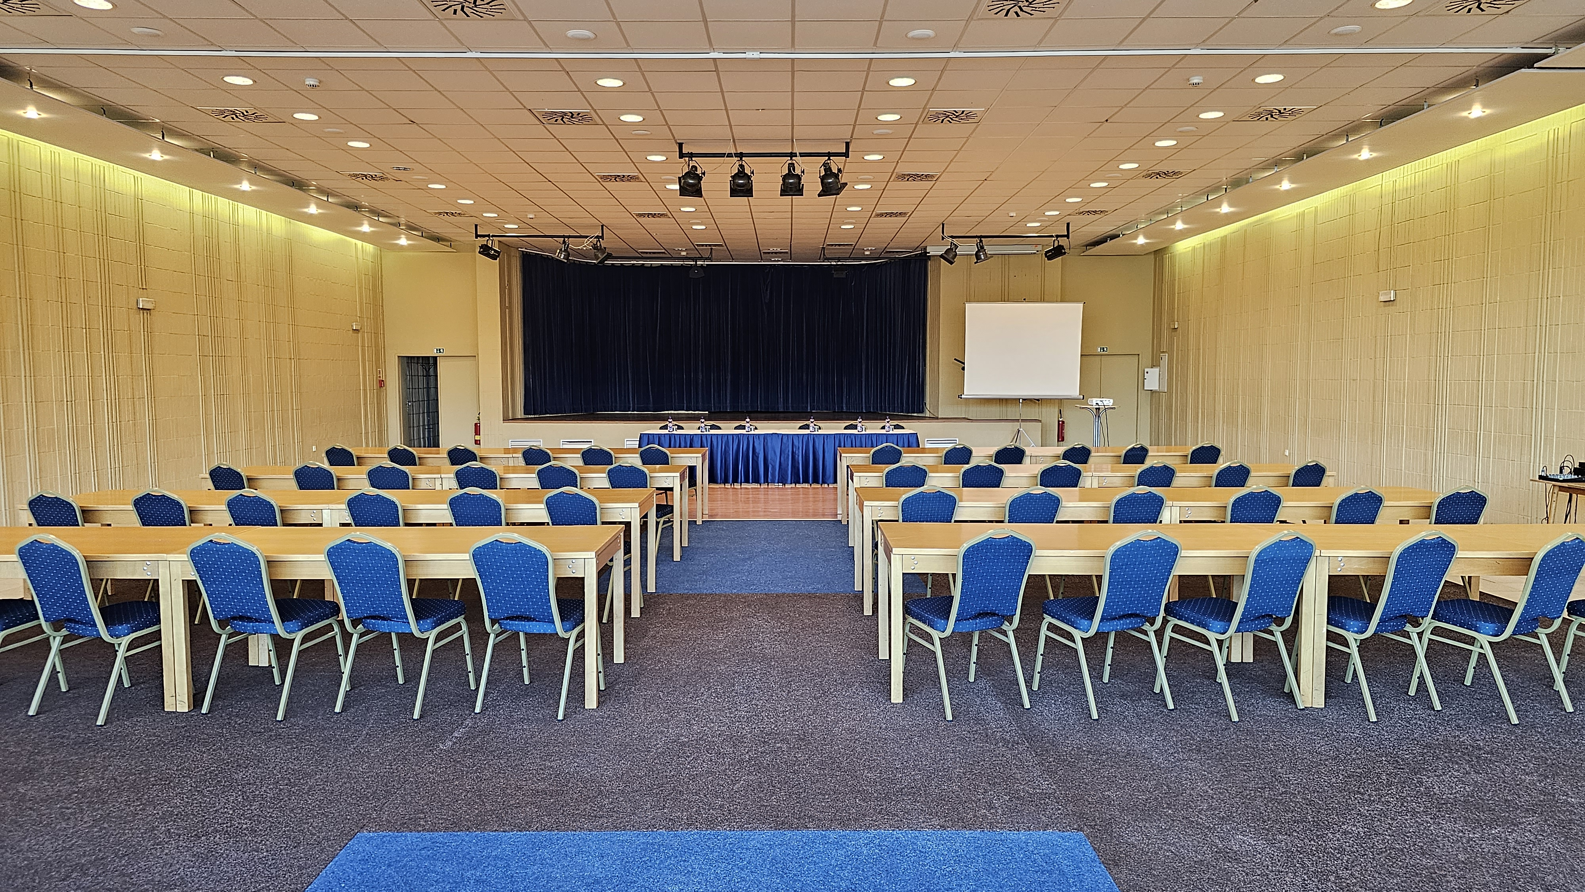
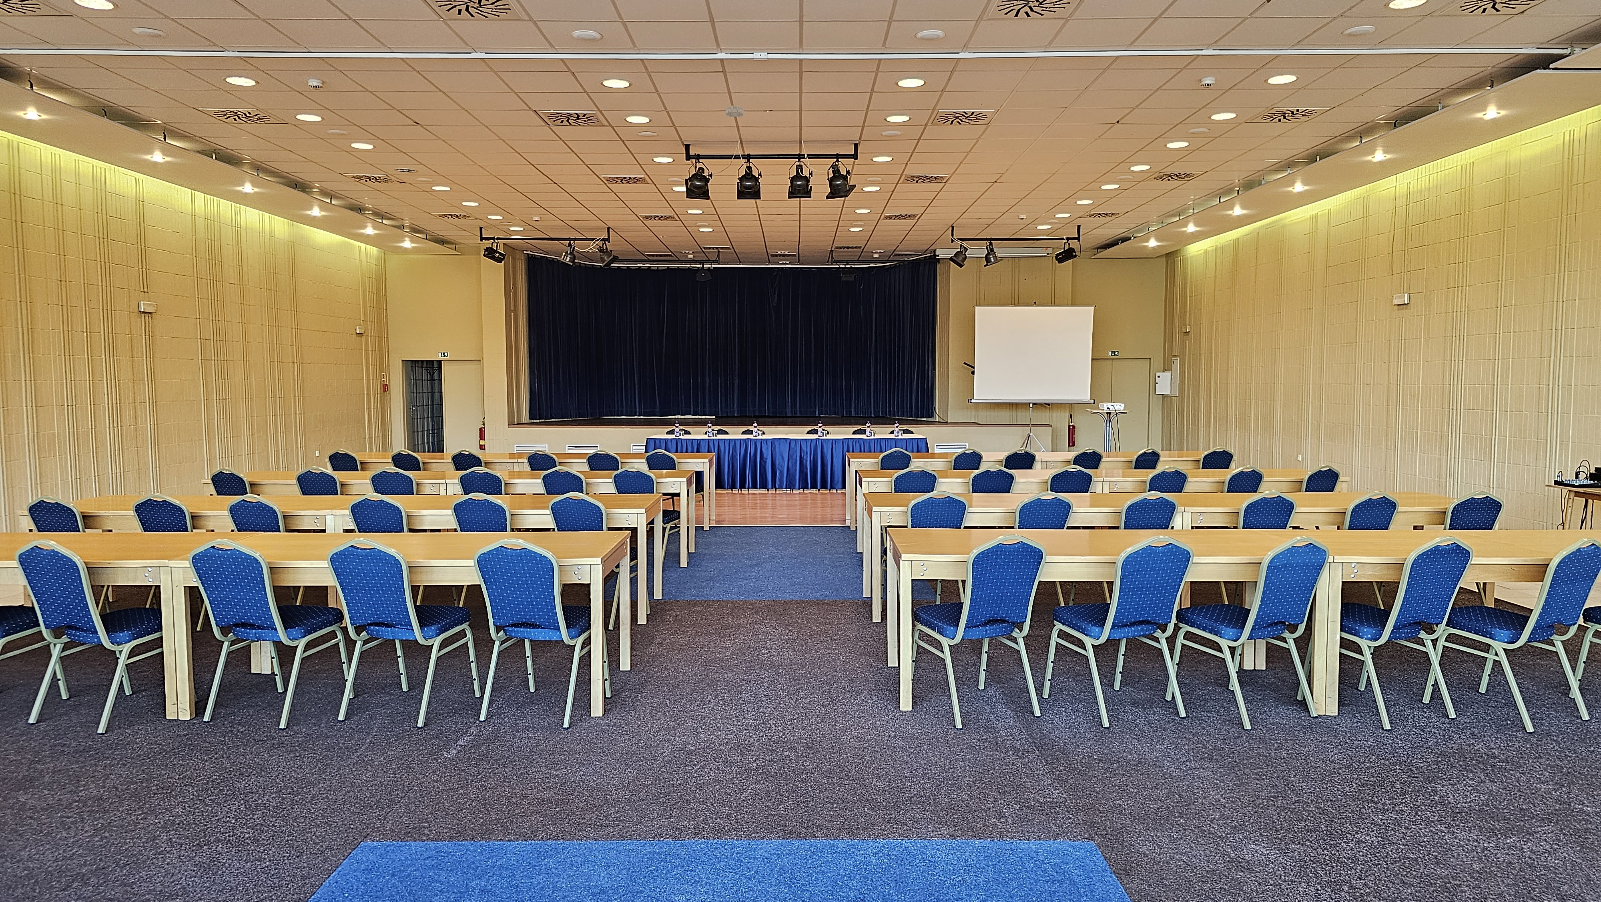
+ smoke detector (735, 111)
